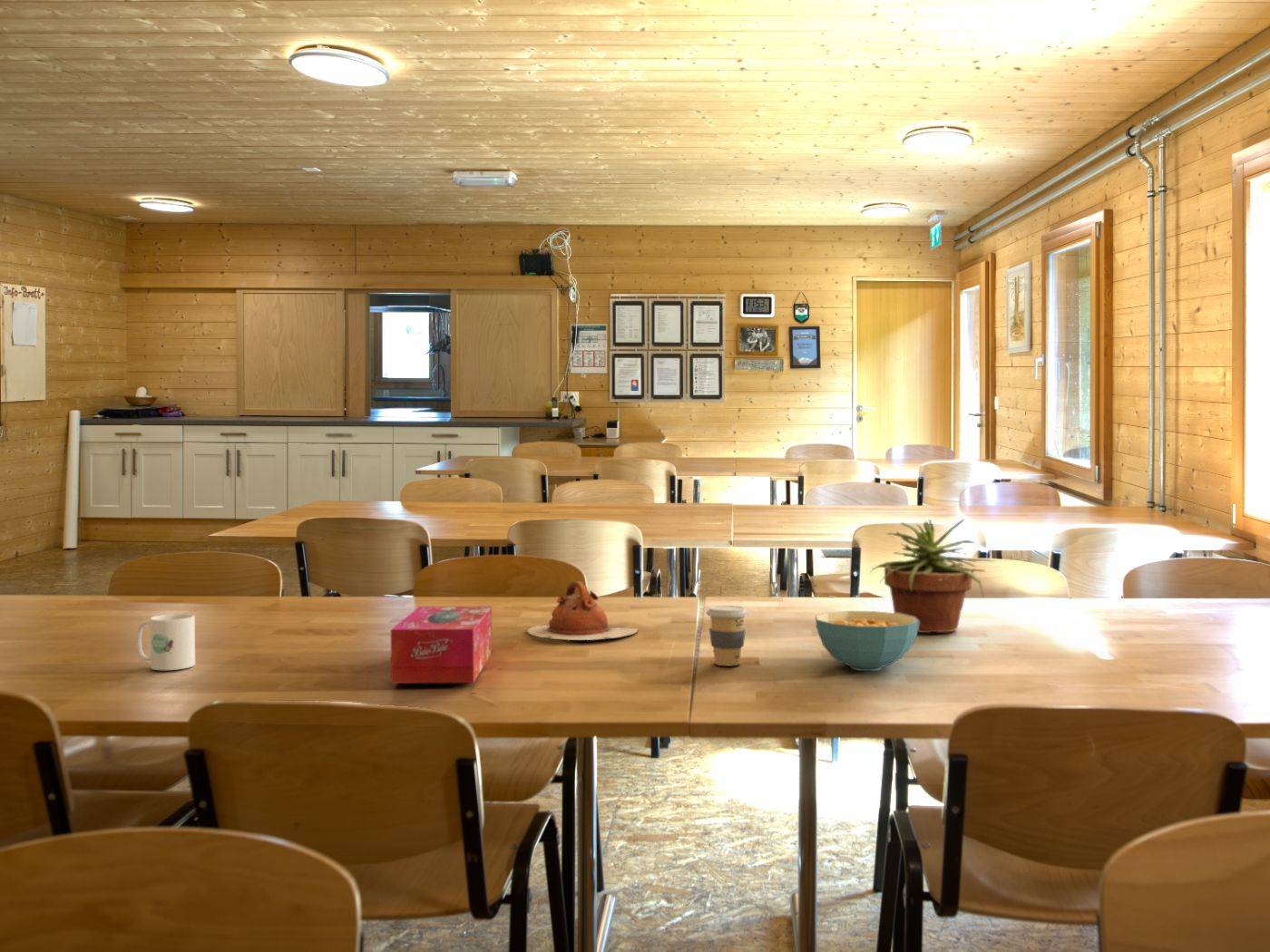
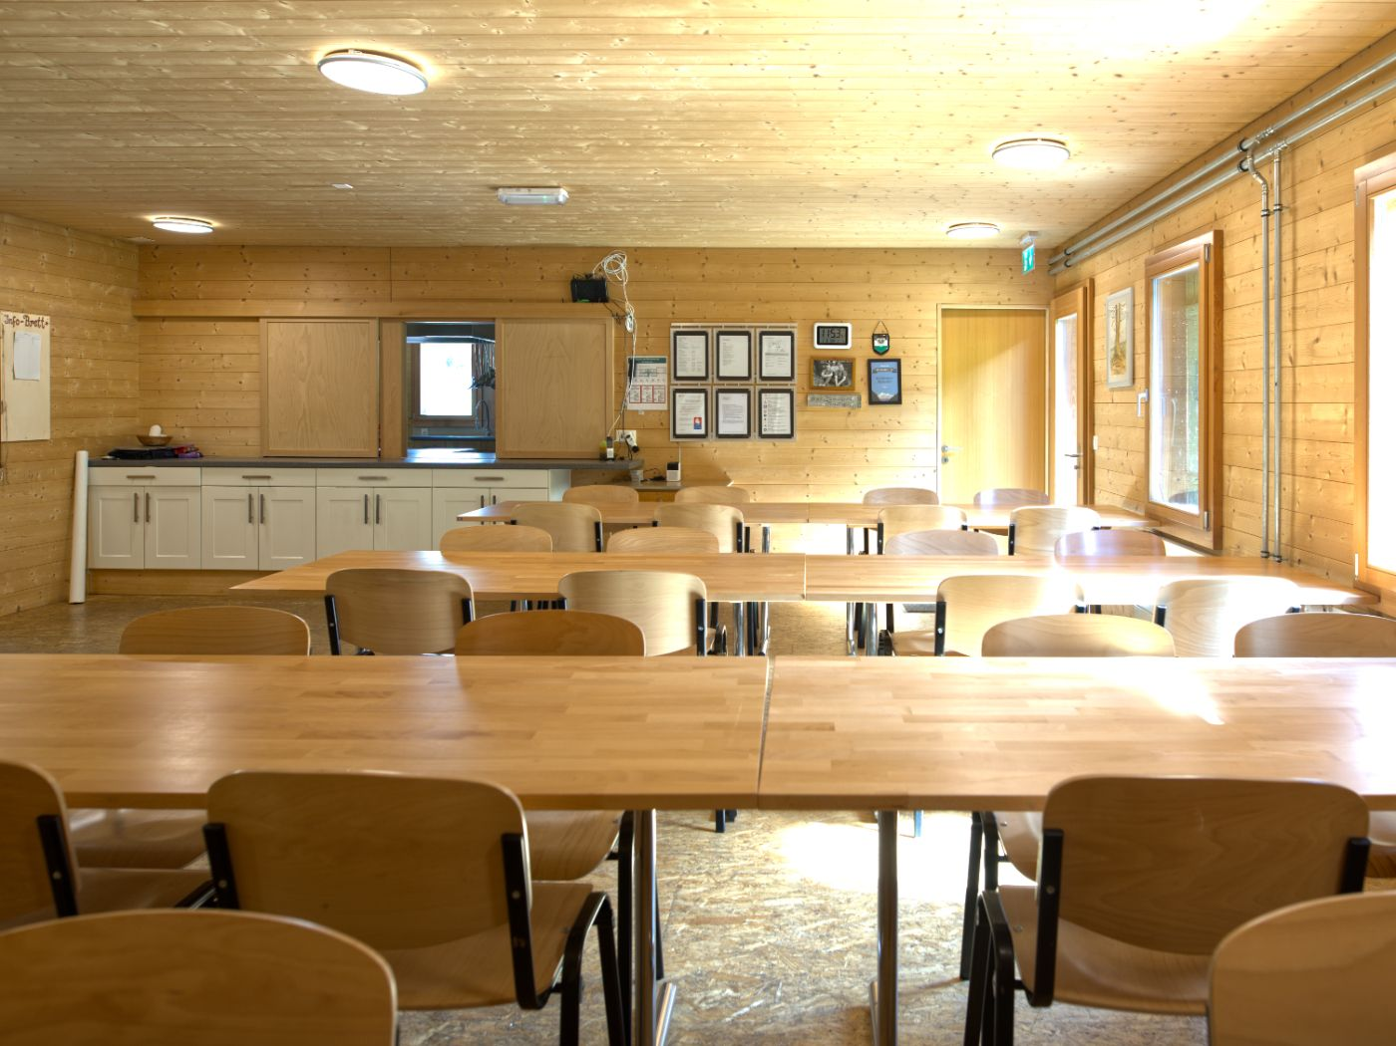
- coffee cup (727, 636)
- tissue box (444, 642)
- teapot (582, 606)
- mug (164, 641)
- cereal bowl (865, 643)
- potted plant (925, 573)
